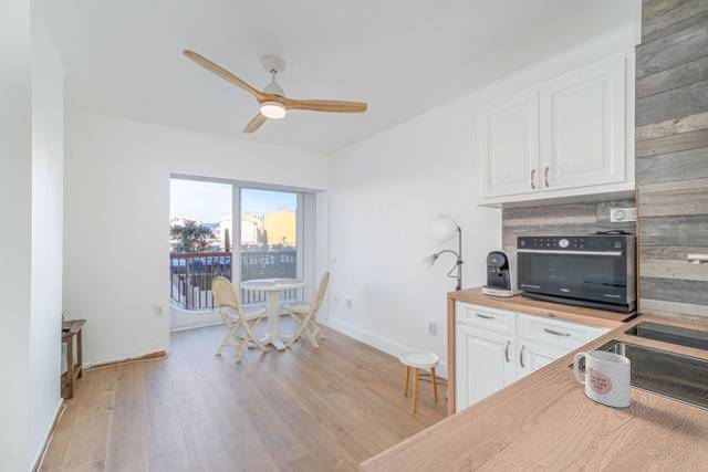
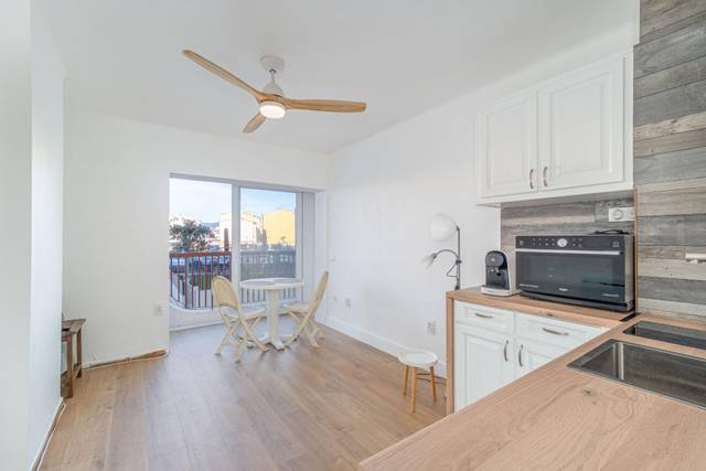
- mug (598, 374)
